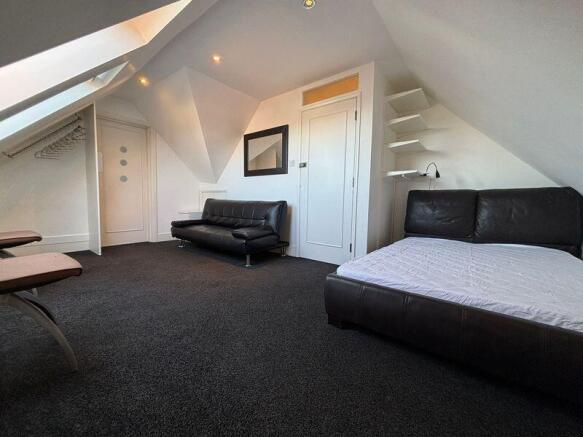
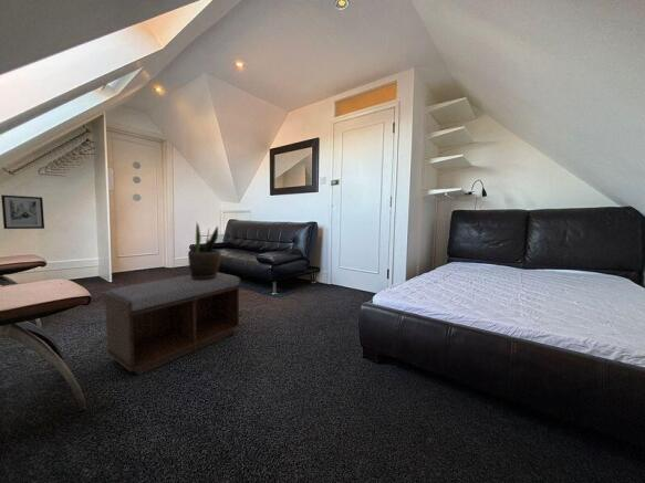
+ bench (180, 313)
+ wall art (23, 212)
+ potted plant (205, 249)
